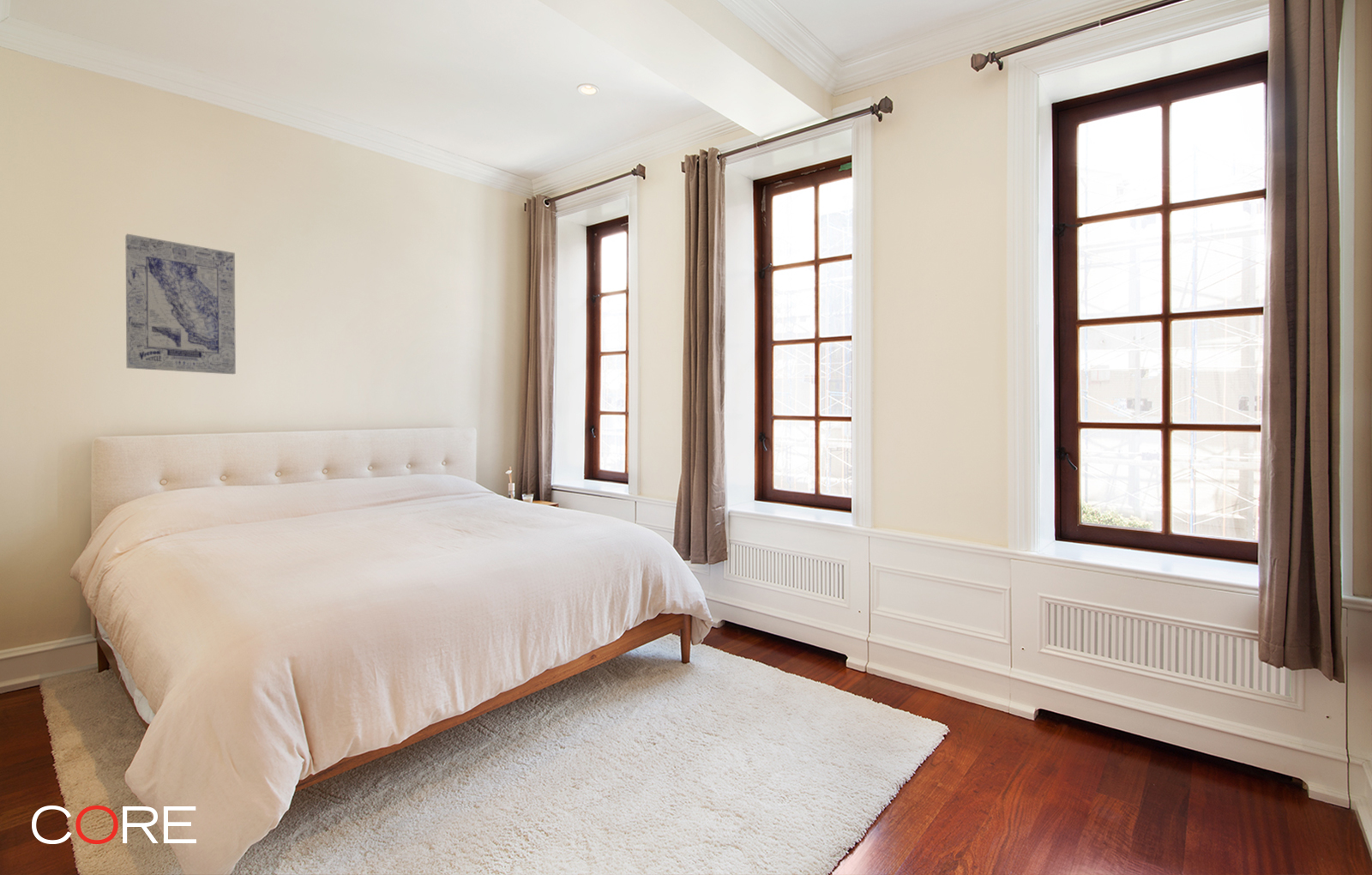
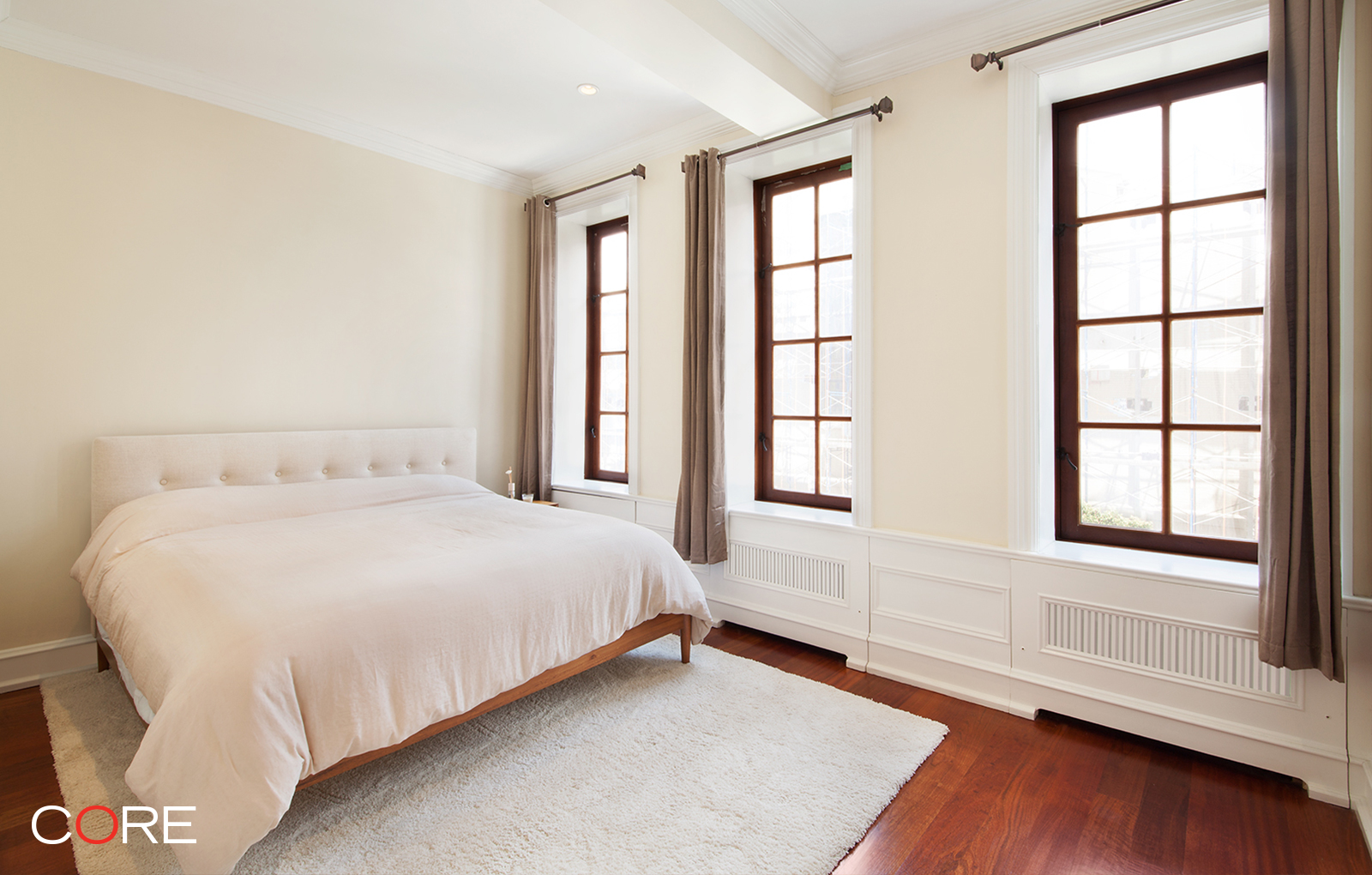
- wall art (183, 307)
